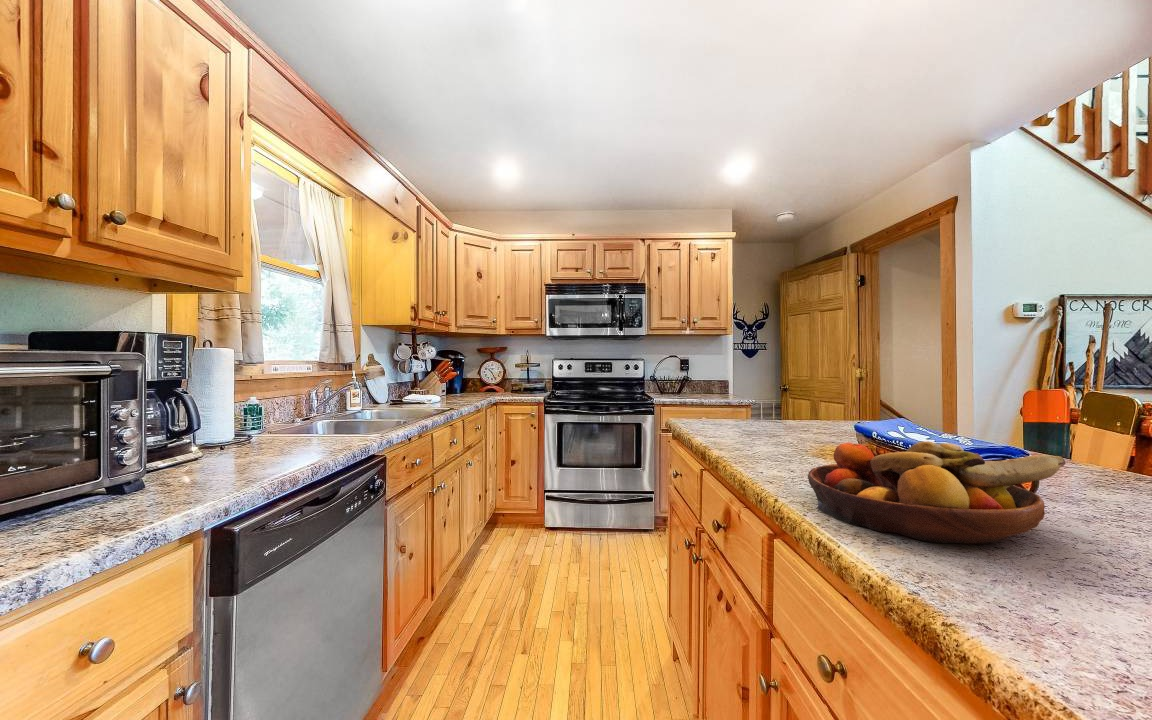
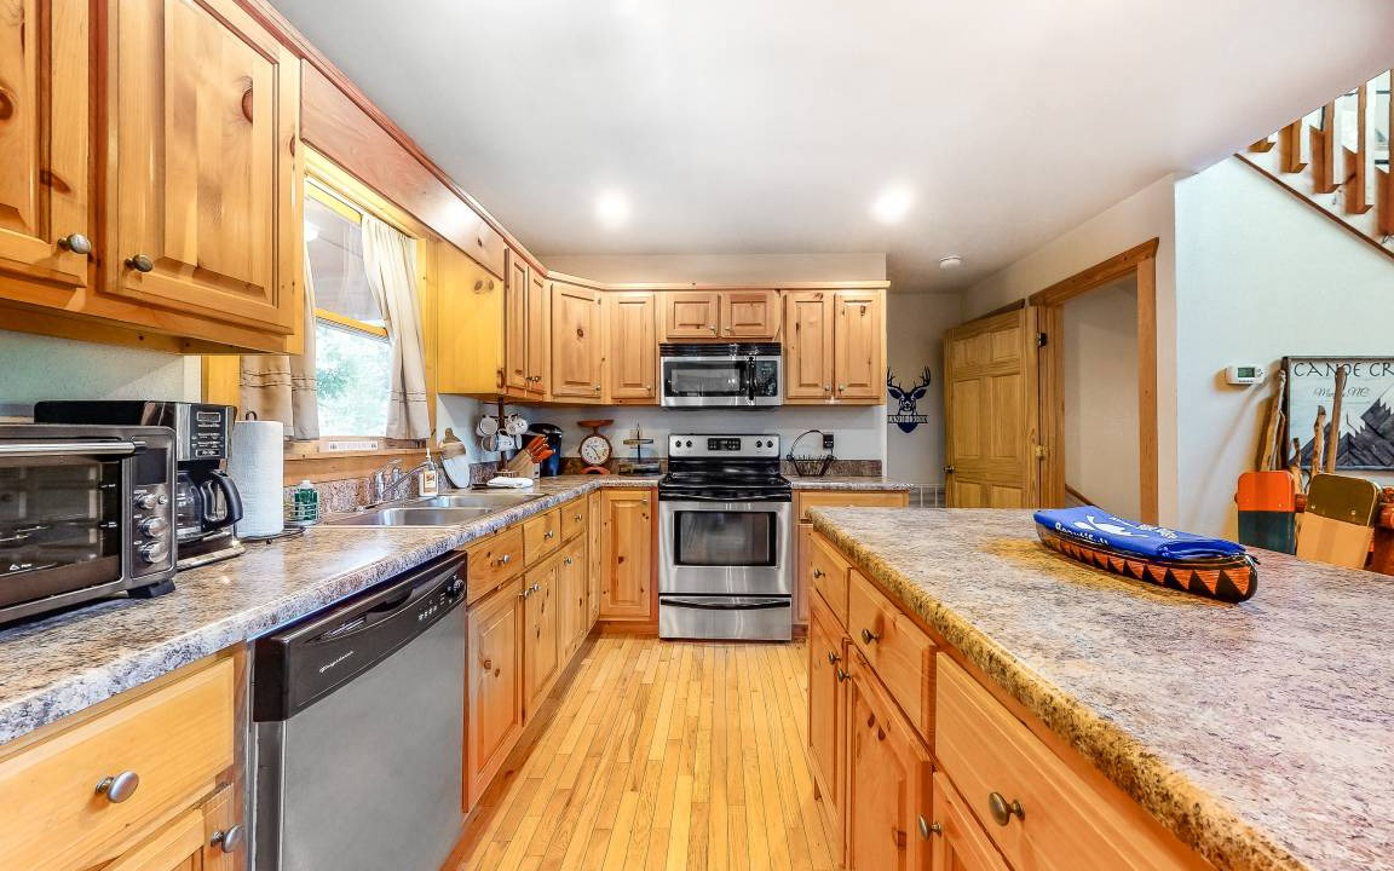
- fruit bowl (913, 475)
